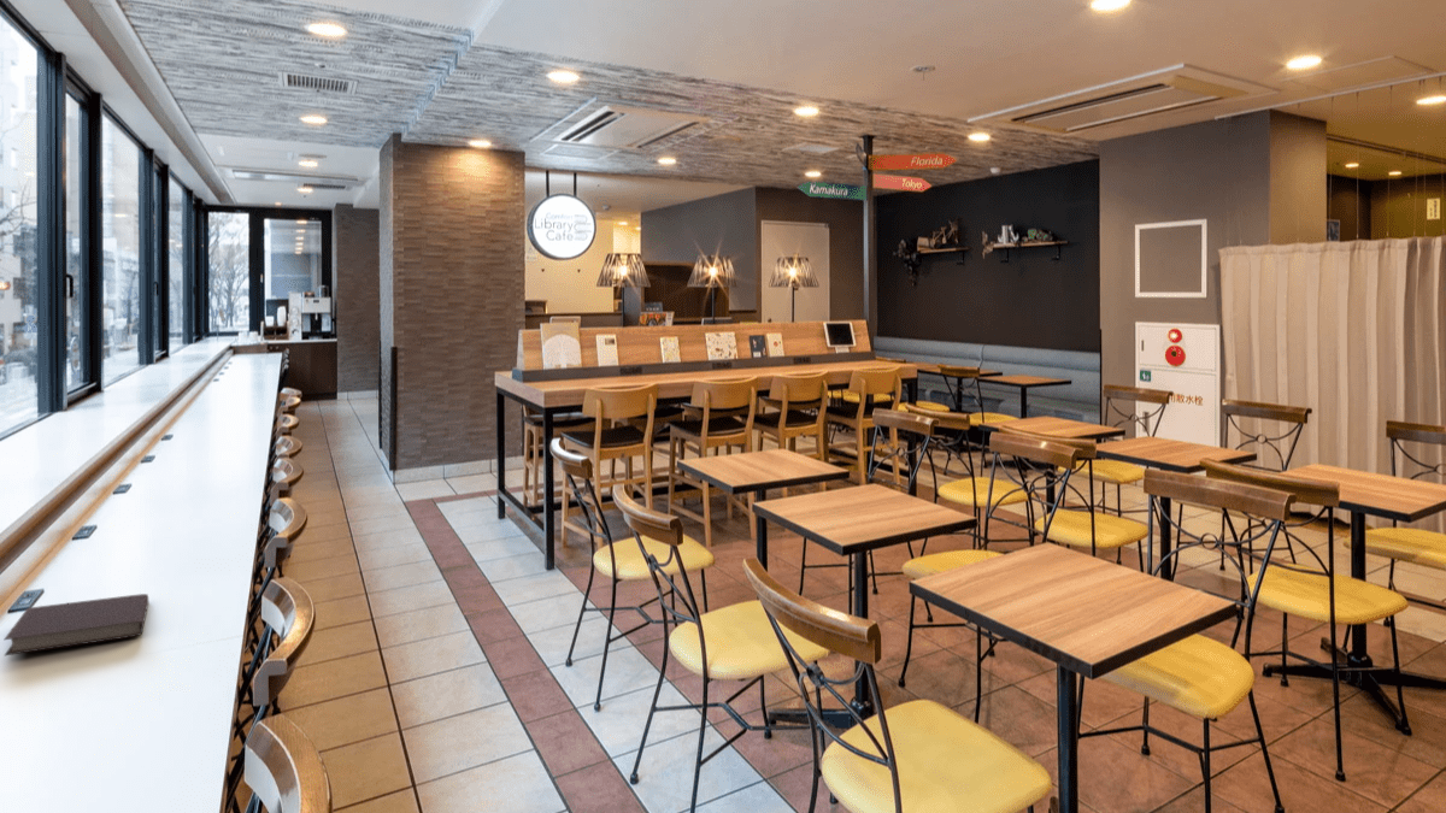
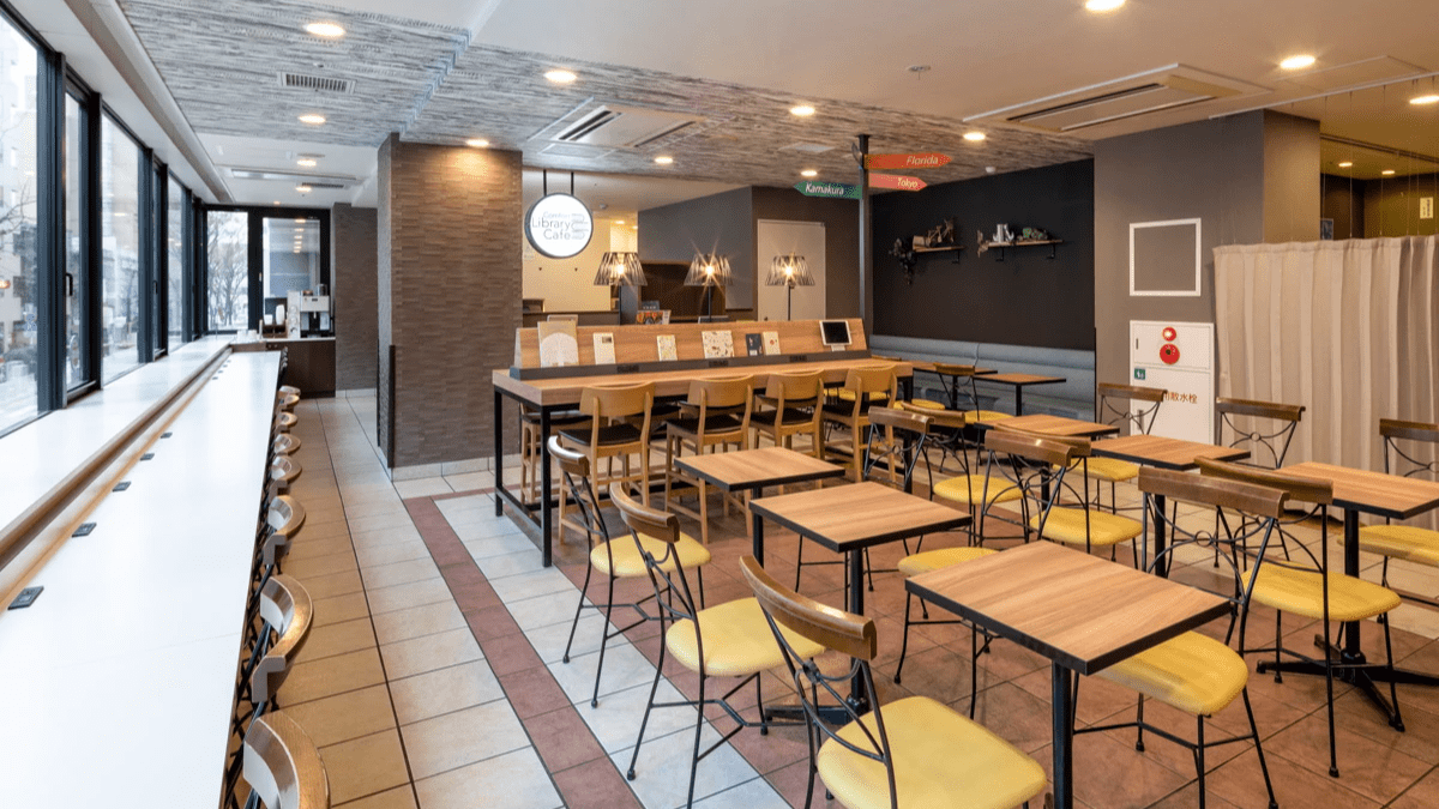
- notebook (83, 620)
